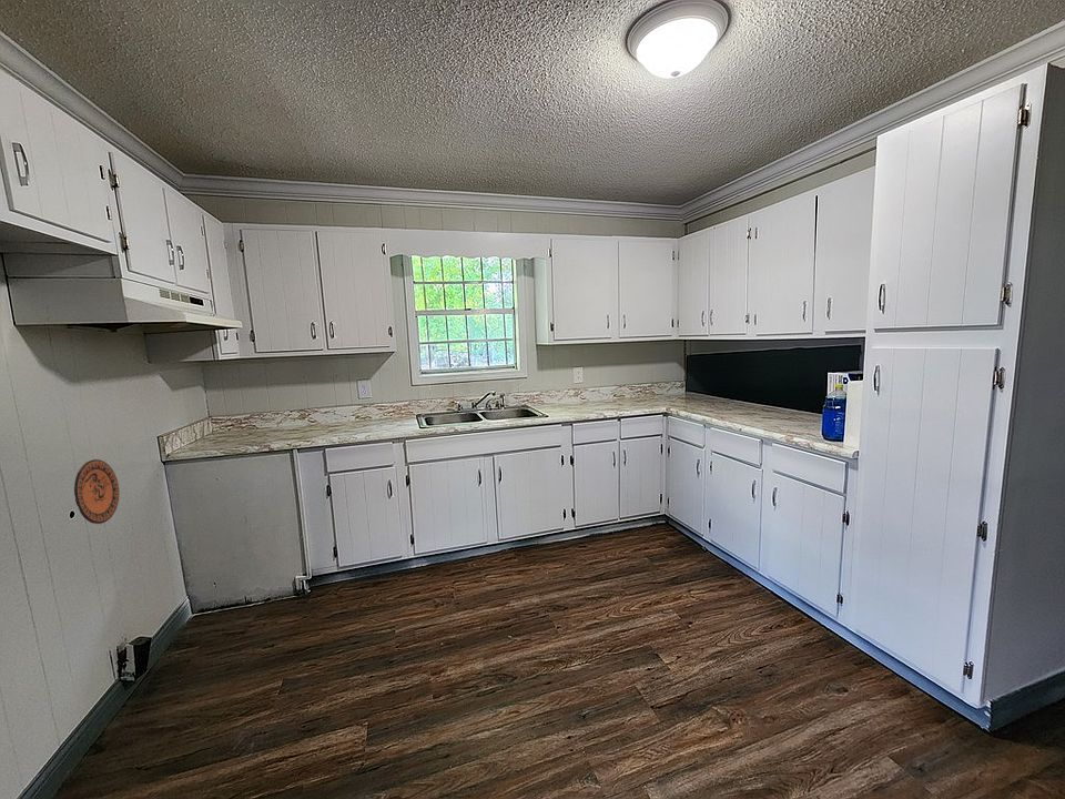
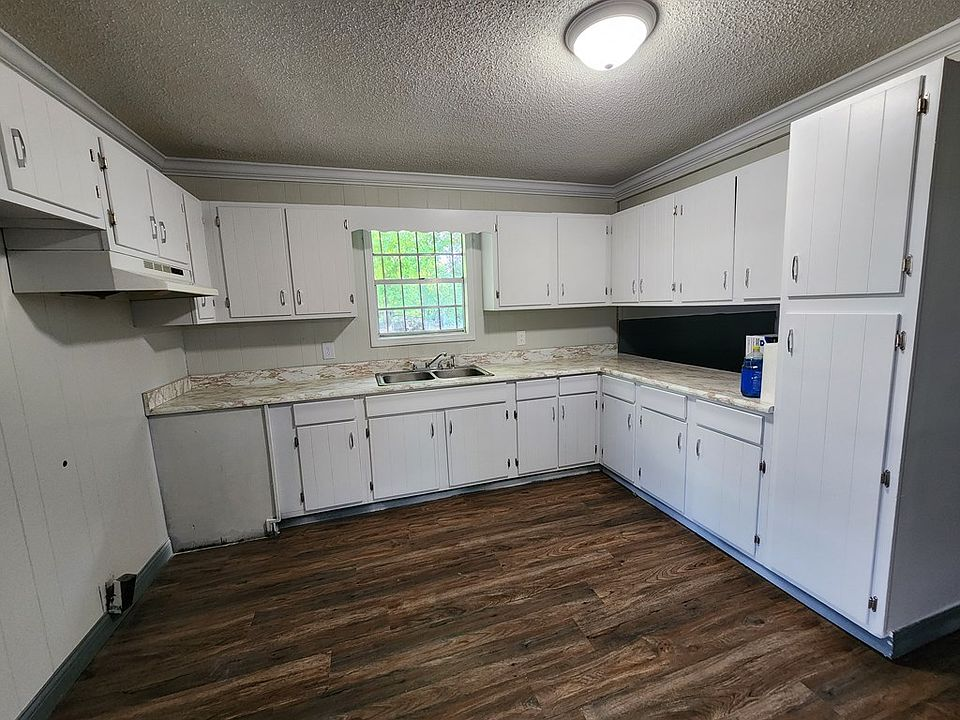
- decorative plate (97, 490)
